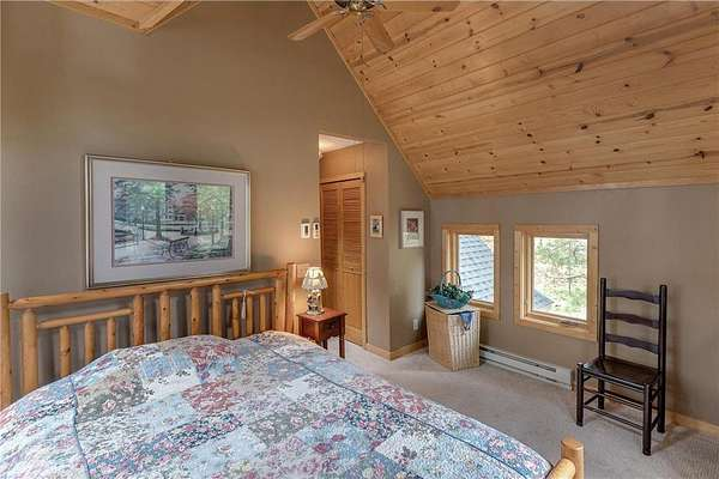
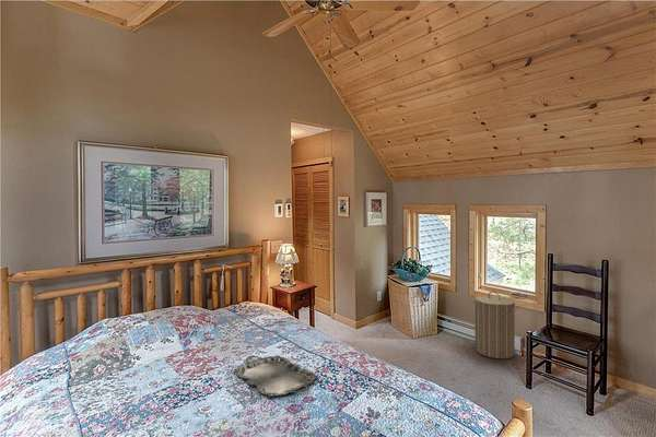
+ laundry hamper (494, 321)
+ serving tray (274, 374)
